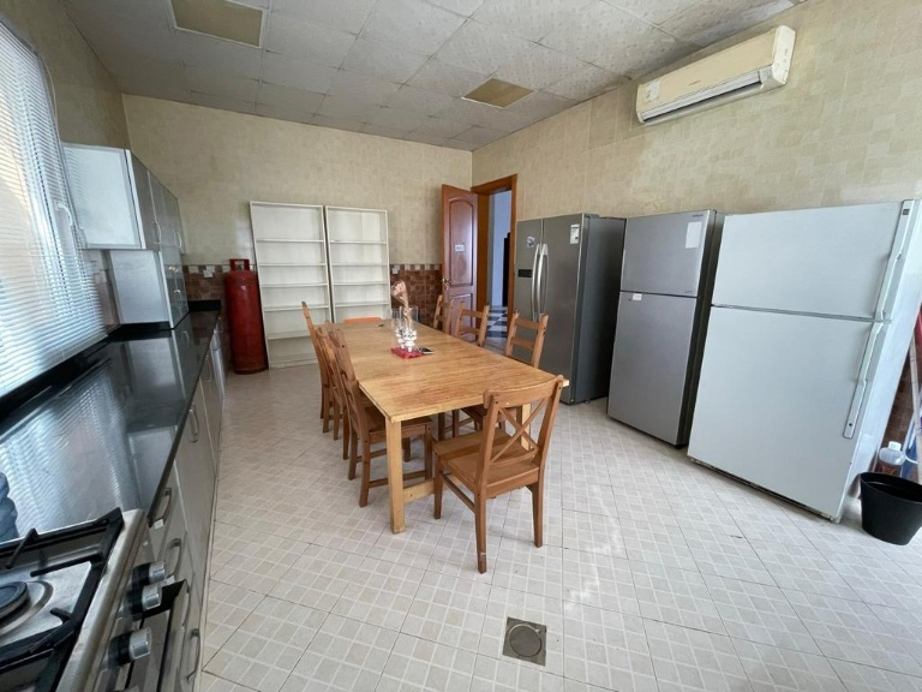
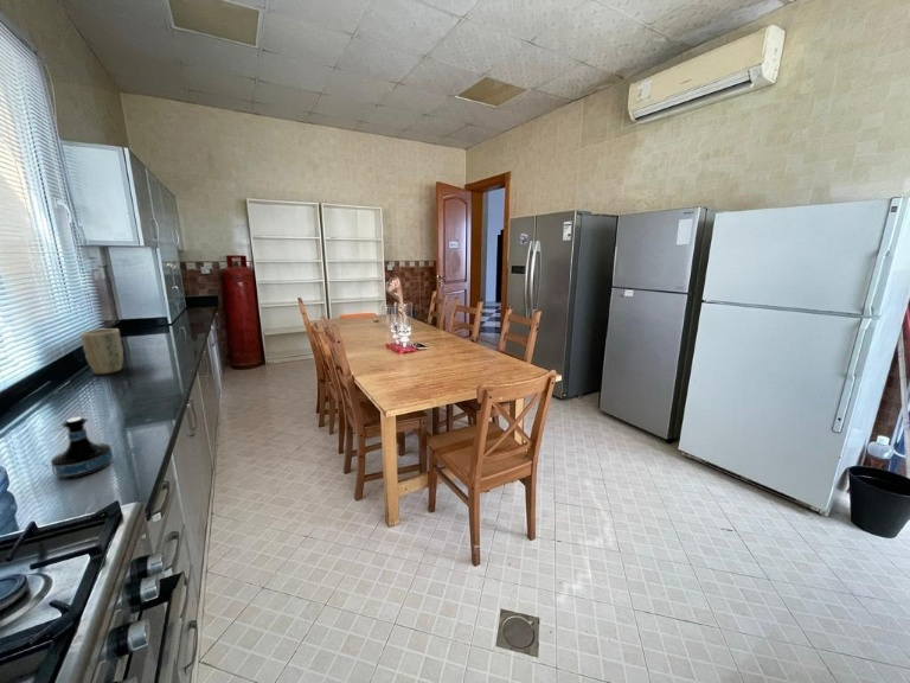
+ plant pot (104, 351)
+ tequila bottle (79, 443)
